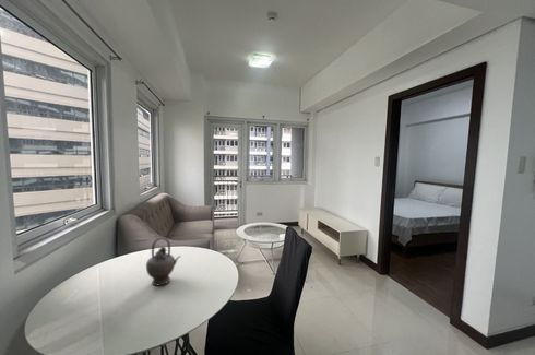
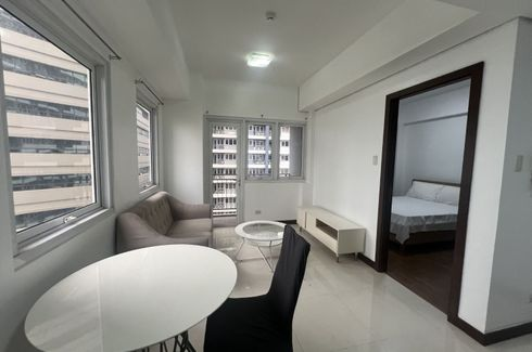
- teapot (164, 259)
